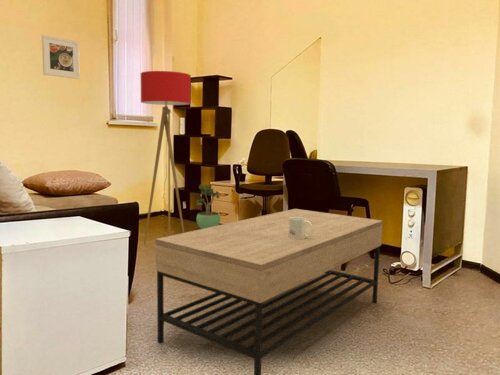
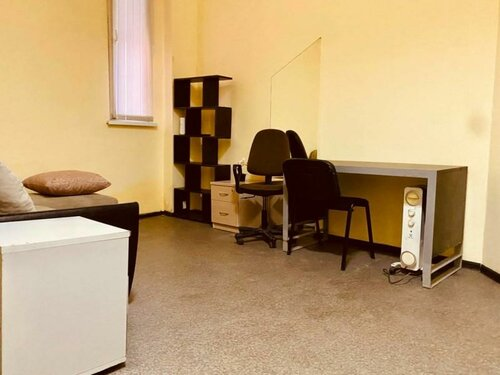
- potted plant (209, 207)
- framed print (61, 57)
- floor lamp (168, 162)
- coffee table (281, 274)
- mug (301, 227)
